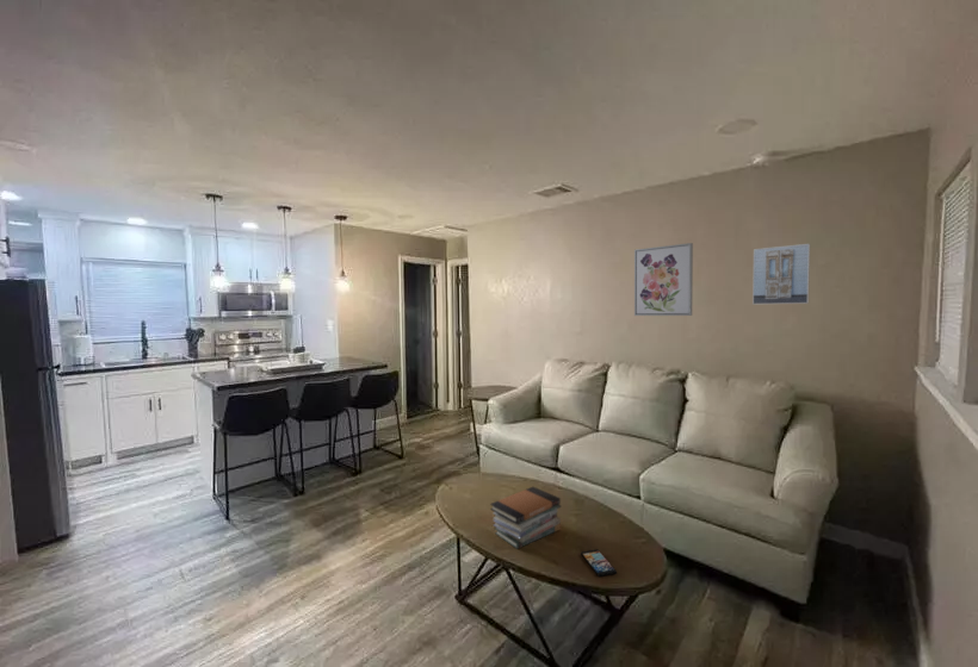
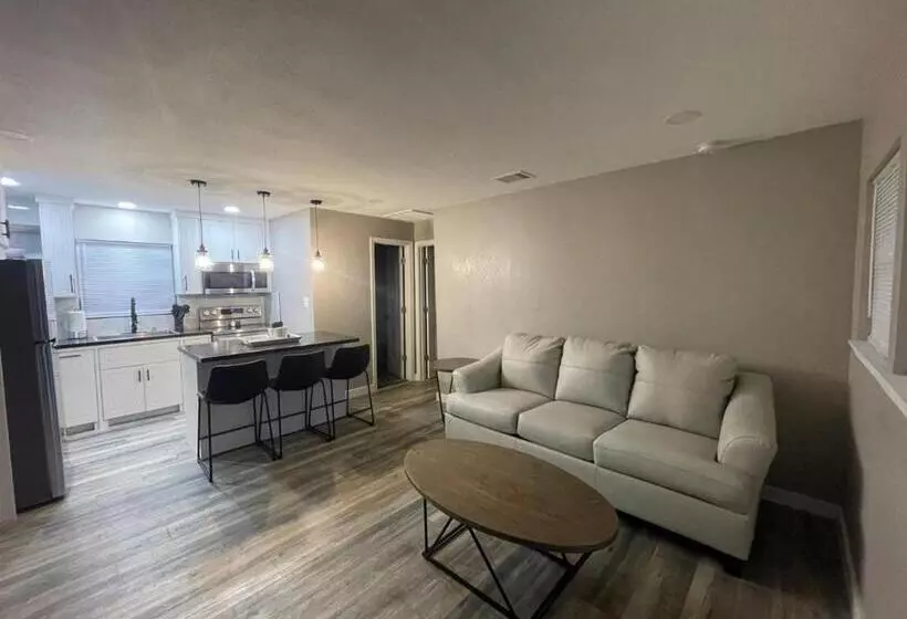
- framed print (780, 275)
- book stack (526, 516)
- wall art (662, 281)
- smartphone (598, 562)
